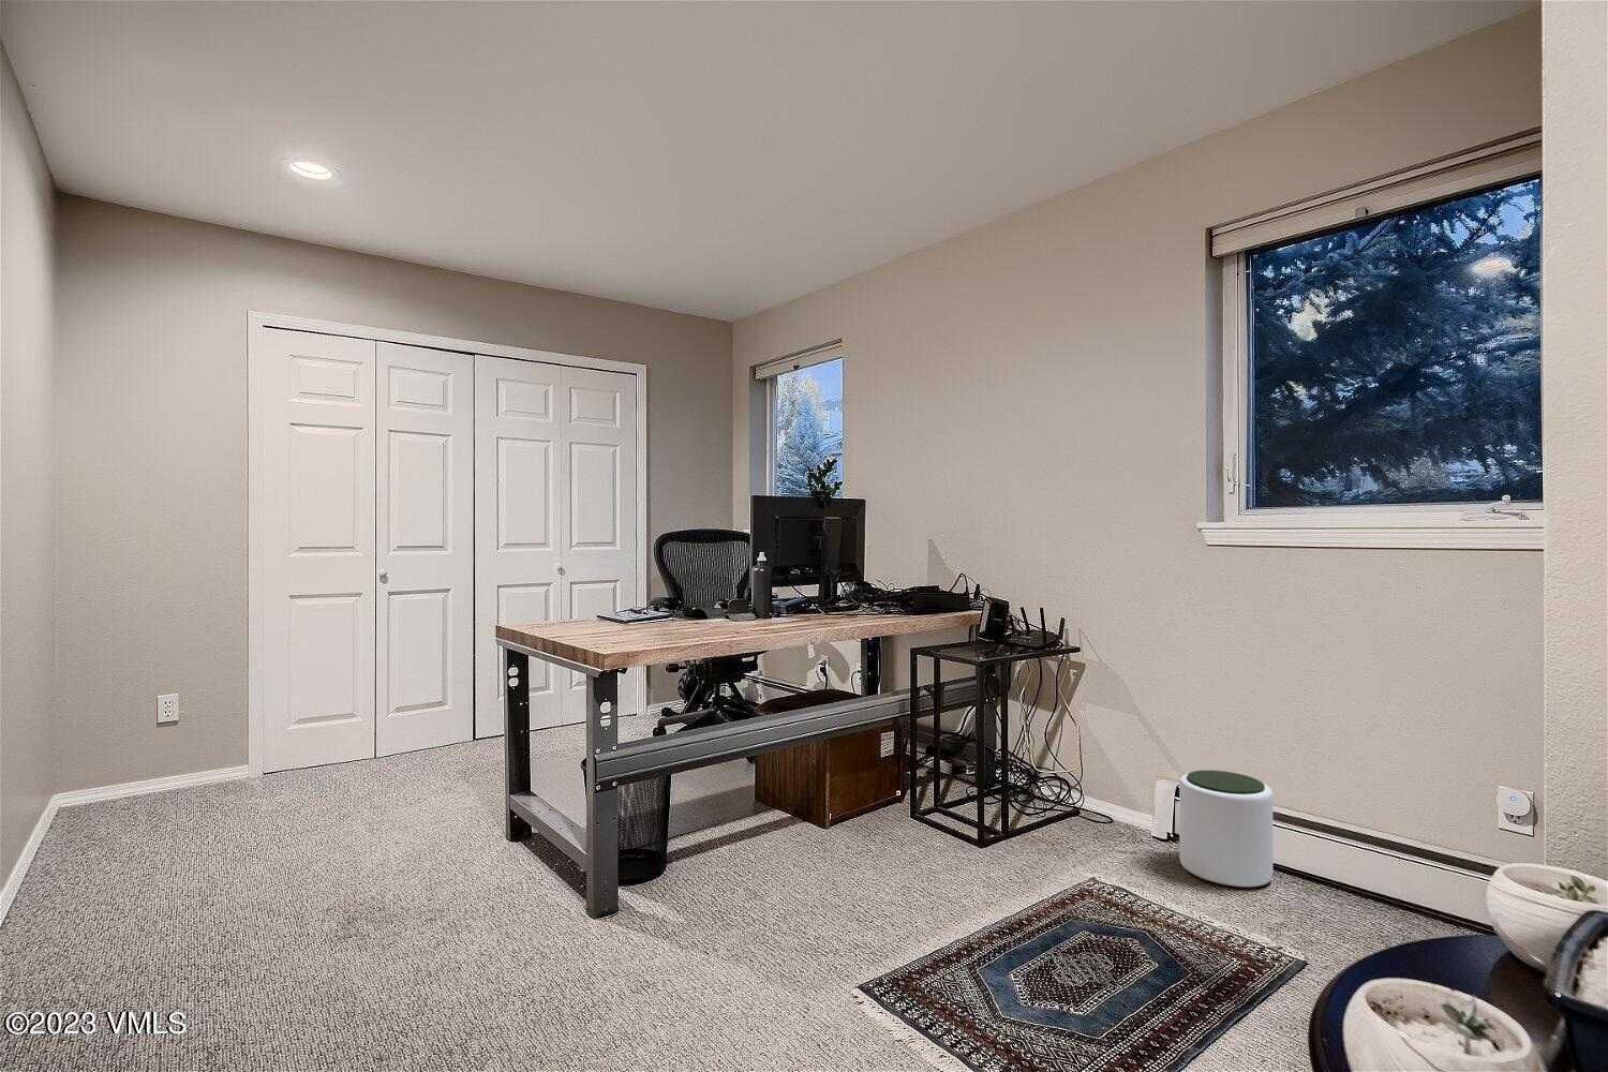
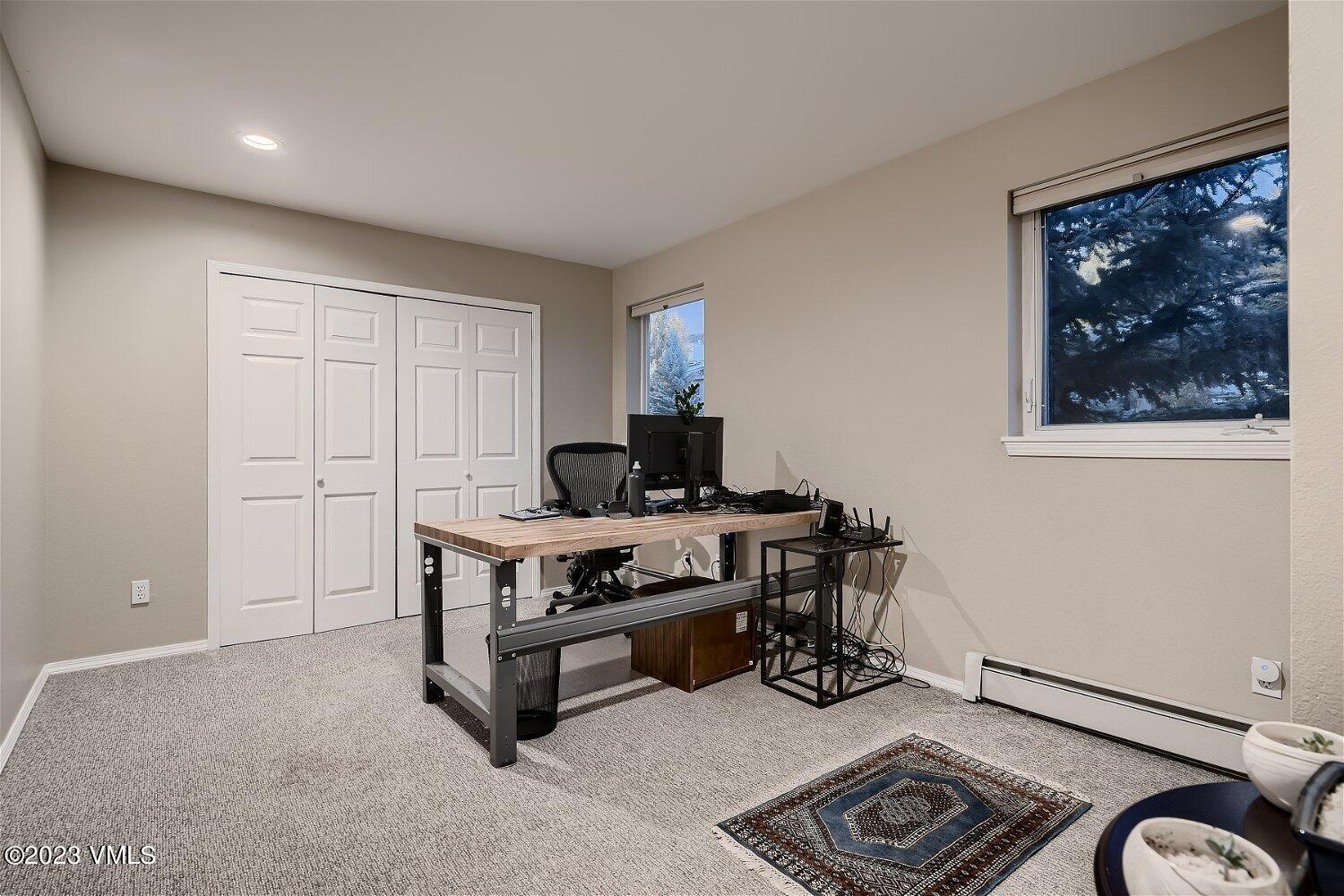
- plant pot (1224, 826)
